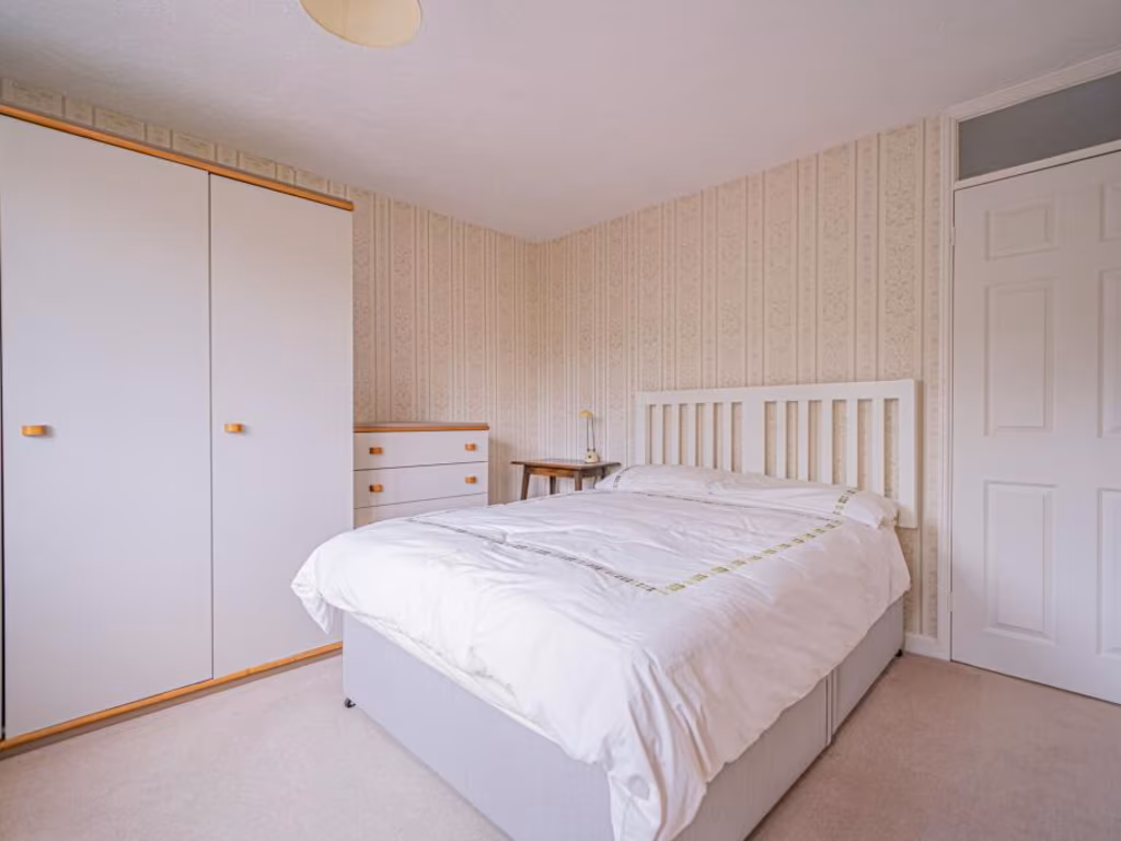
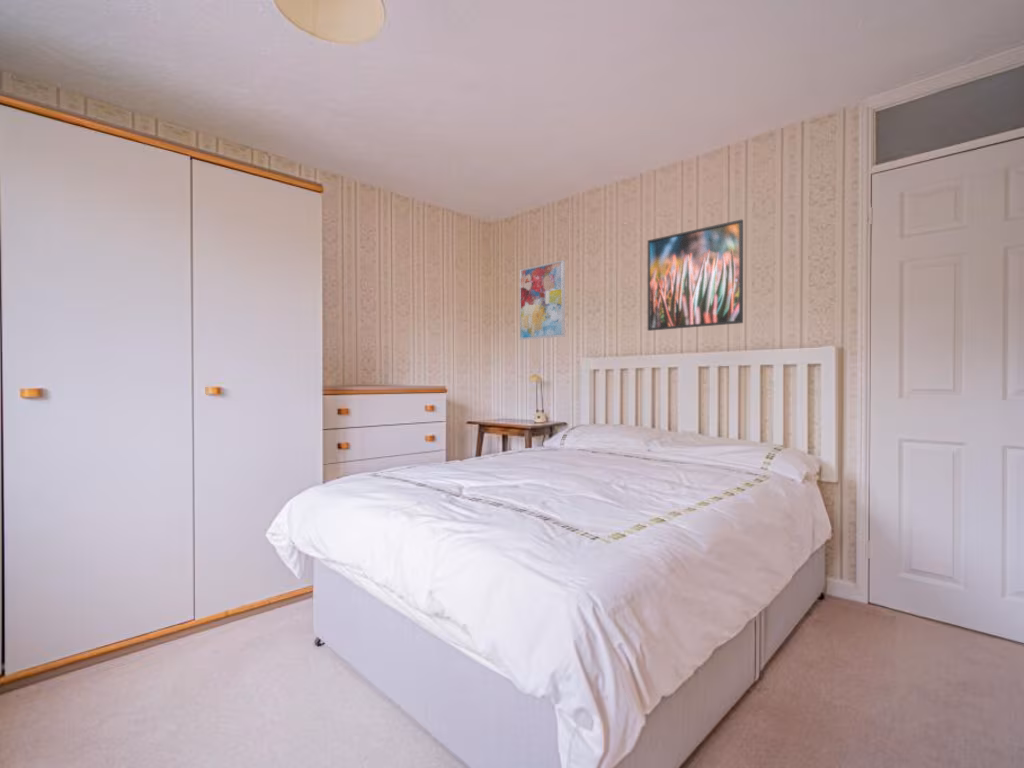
+ wall art (541, 301)
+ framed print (692, 278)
